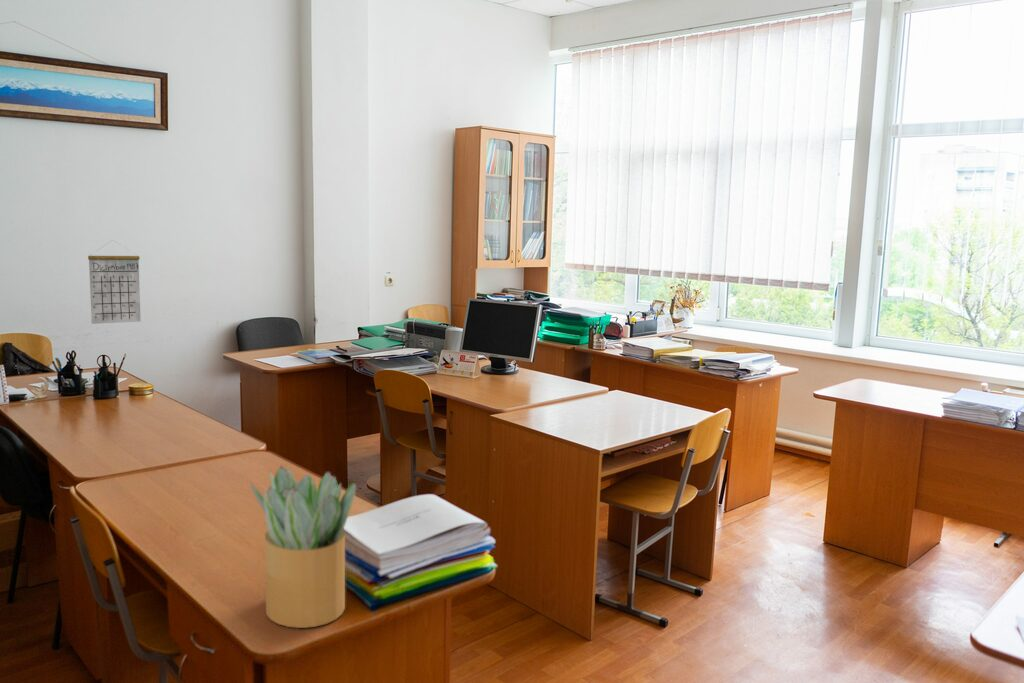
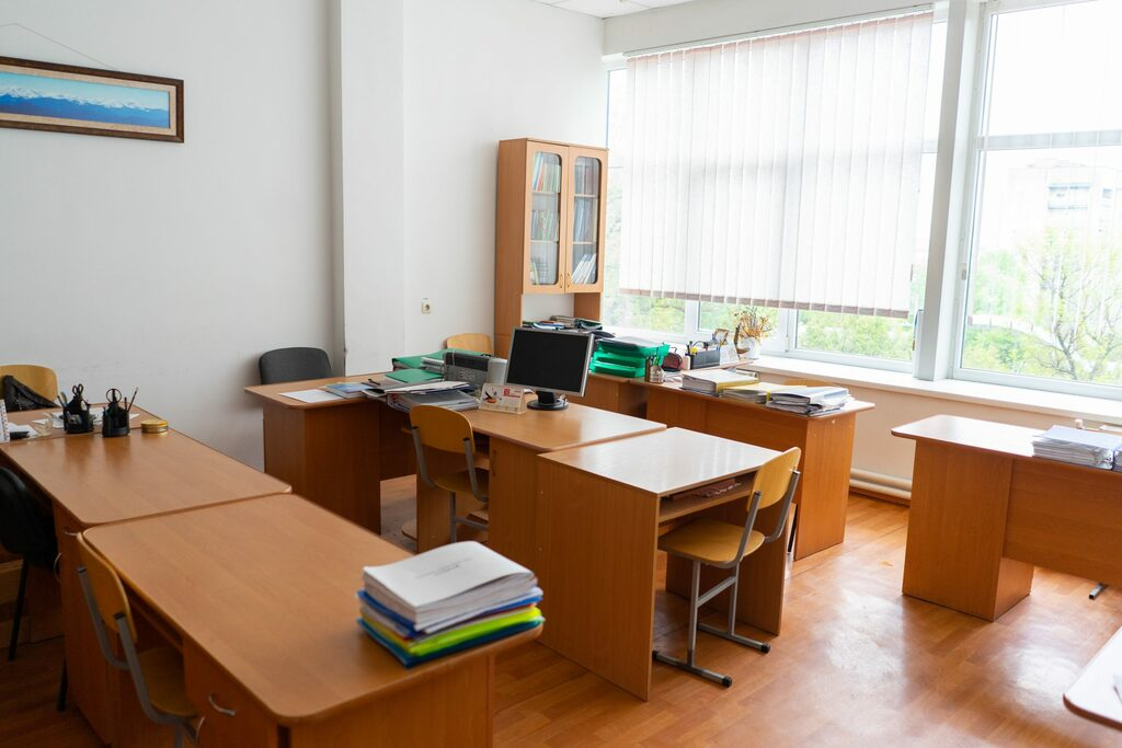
- calendar (115, 281)
- potted plant (307, 544)
